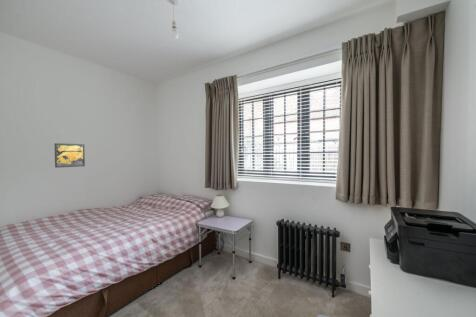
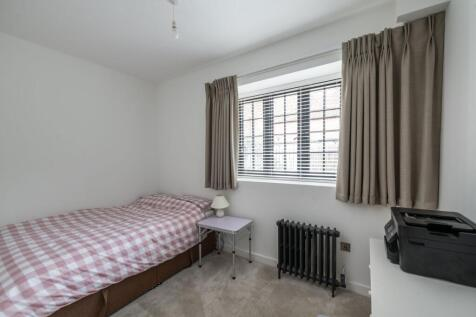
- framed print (70, 155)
